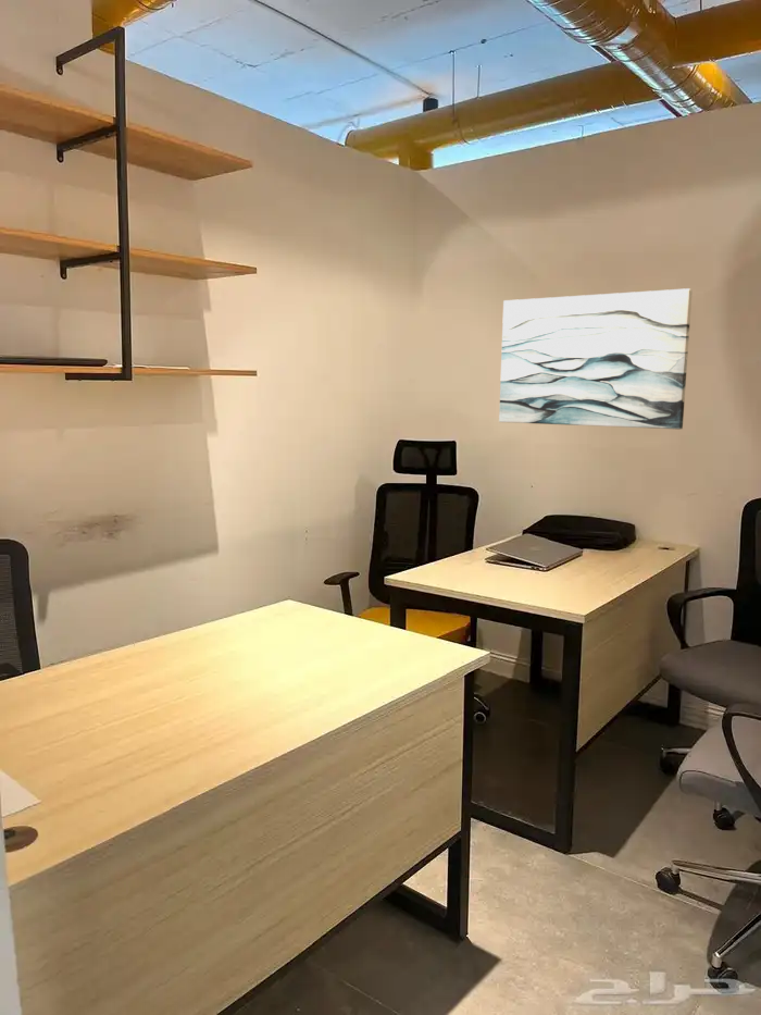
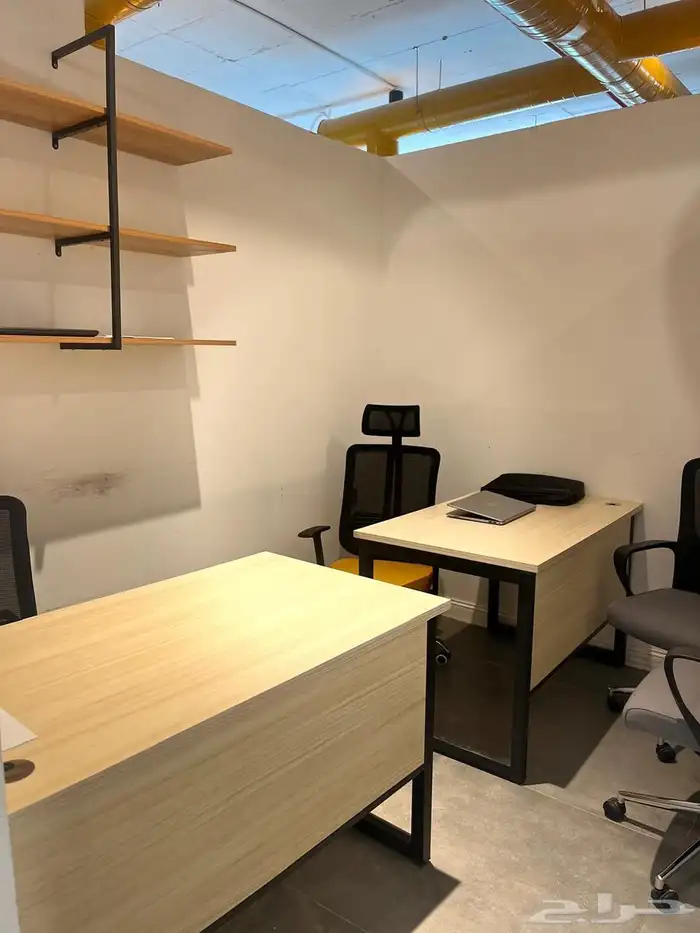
- wall art (587, 360)
